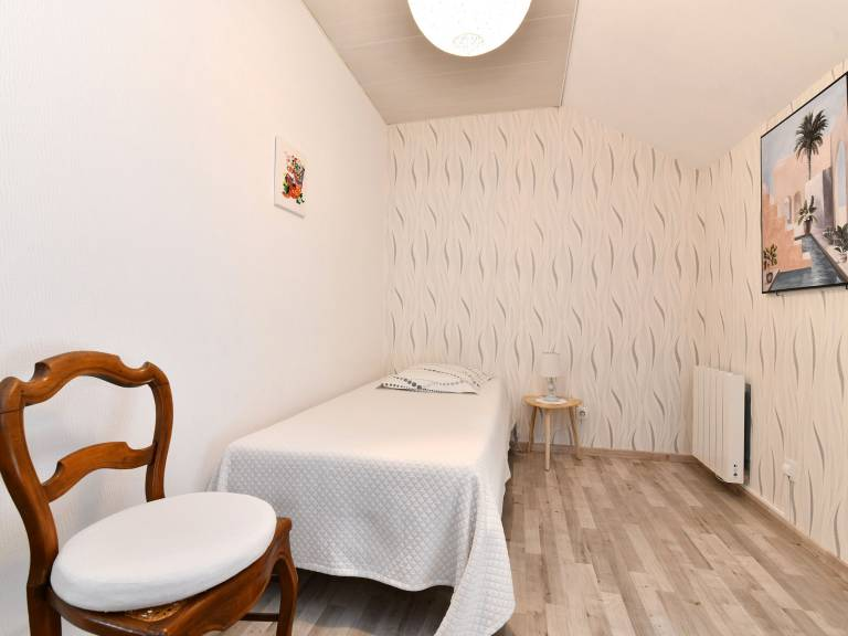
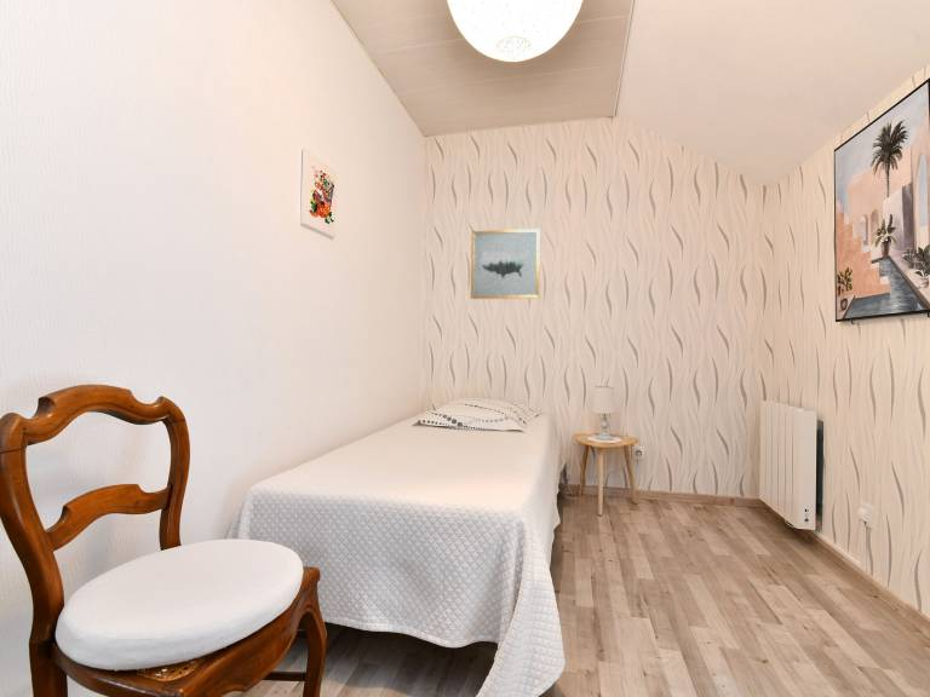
+ wall art (505, 264)
